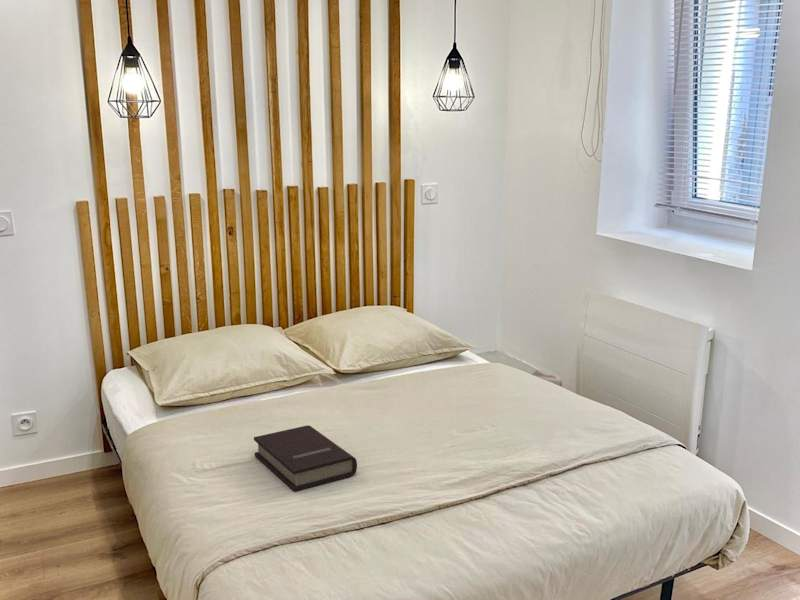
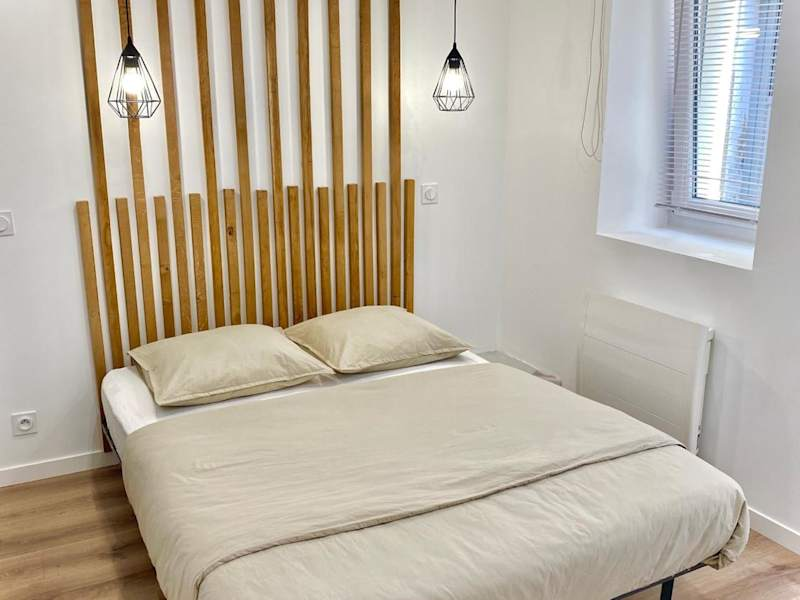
- book (304, 455)
